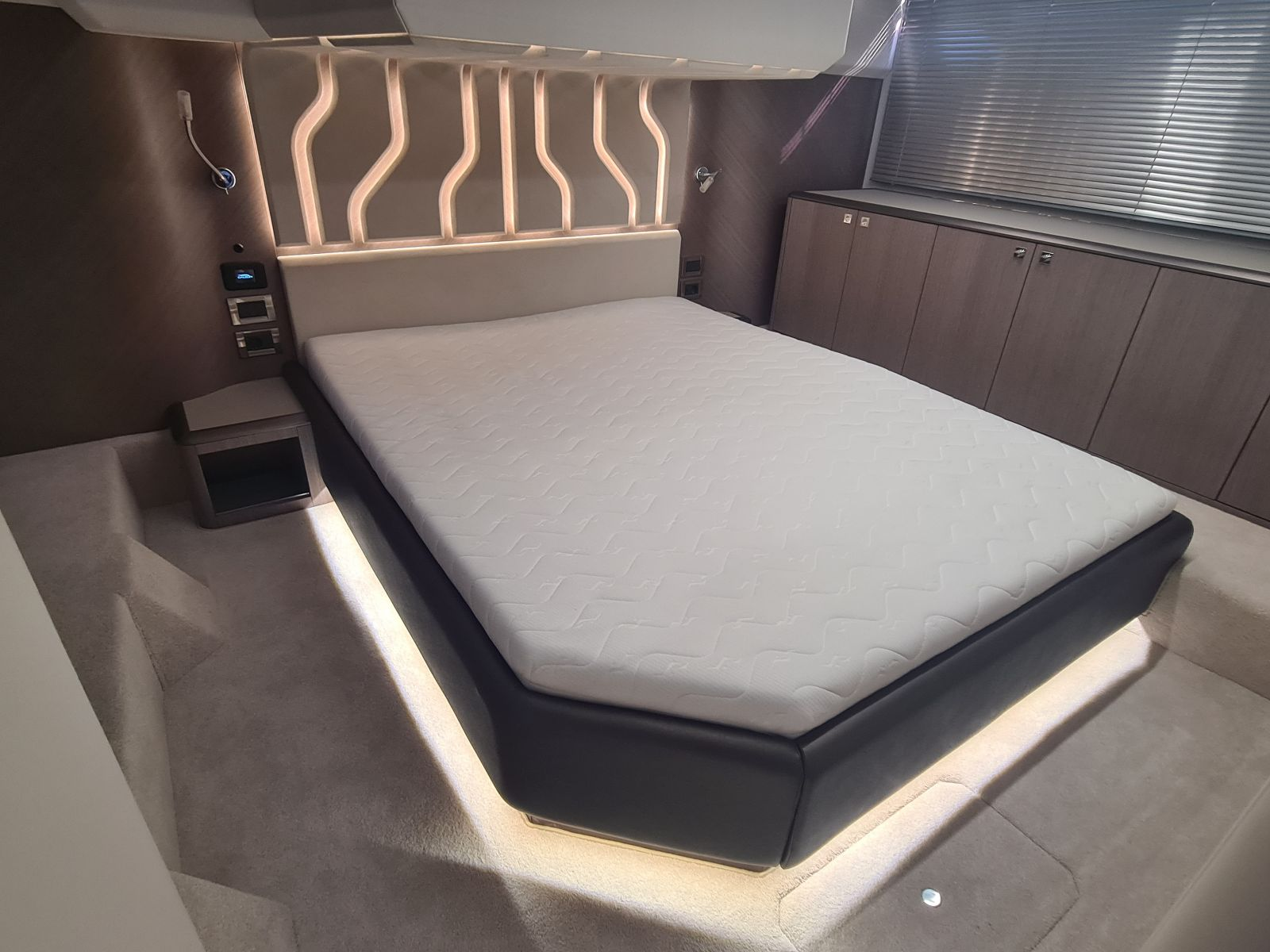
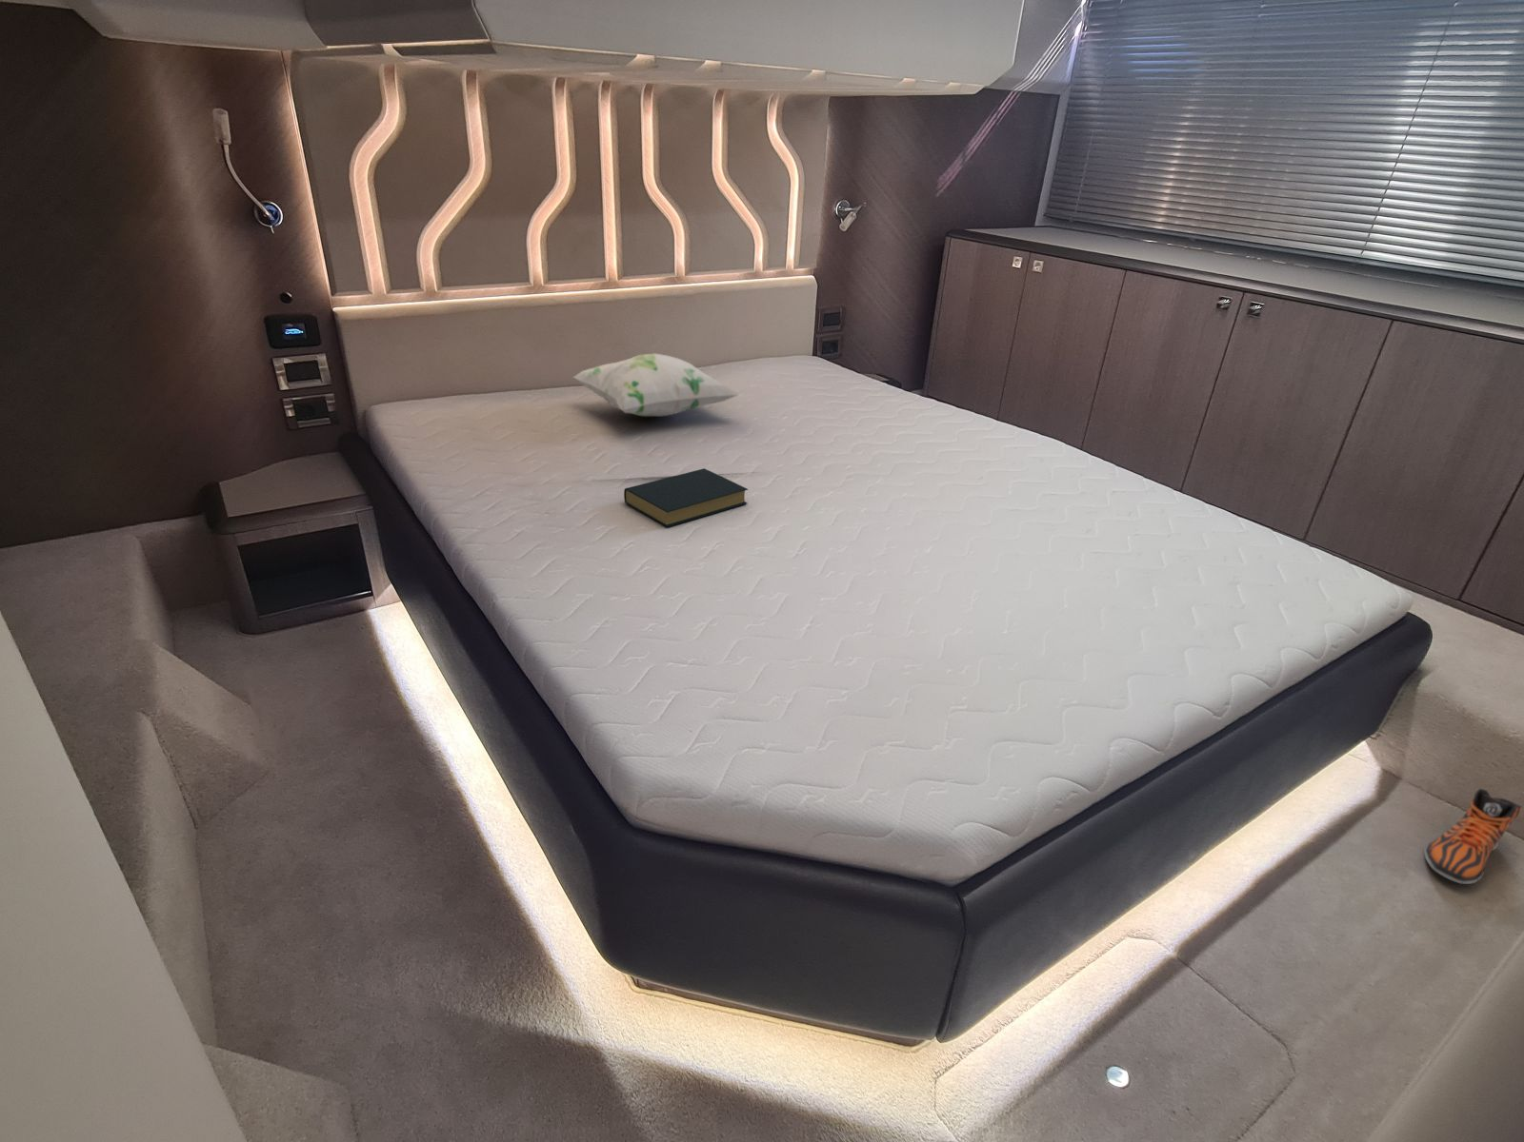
+ sneaker (1472, 829)
+ decorative pillow (654, 385)
+ hardback book (686, 495)
